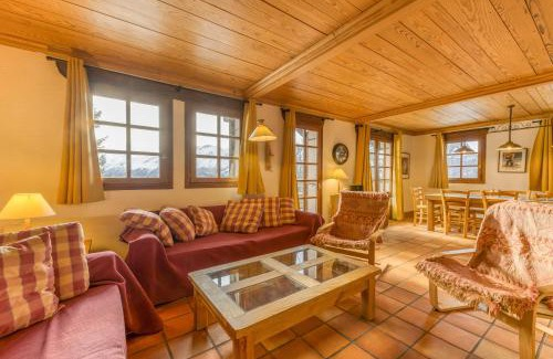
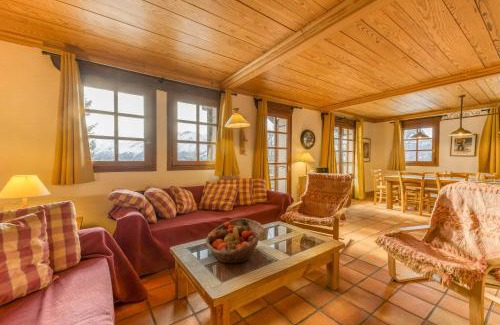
+ fruit basket (234, 238)
